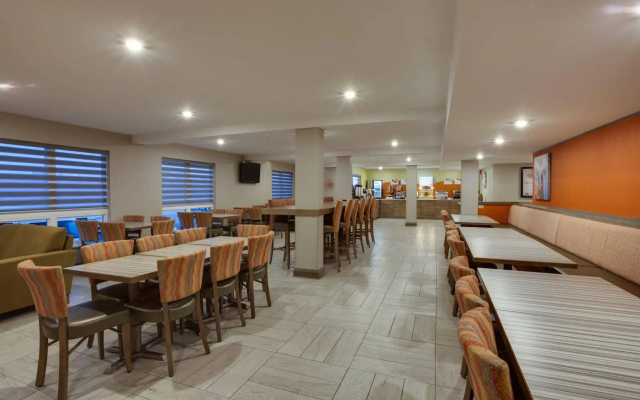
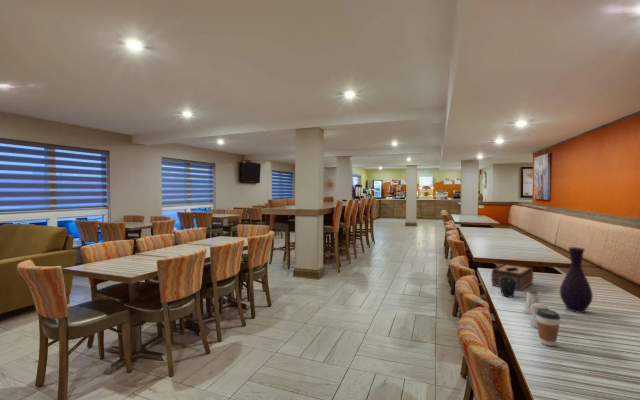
+ tissue box (512, 276)
+ coffee cup (547, 327)
+ saltshaker (532, 301)
+ vase (575, 279)
+ pepper shaker (536, 316)
+ mug (507, 286)
